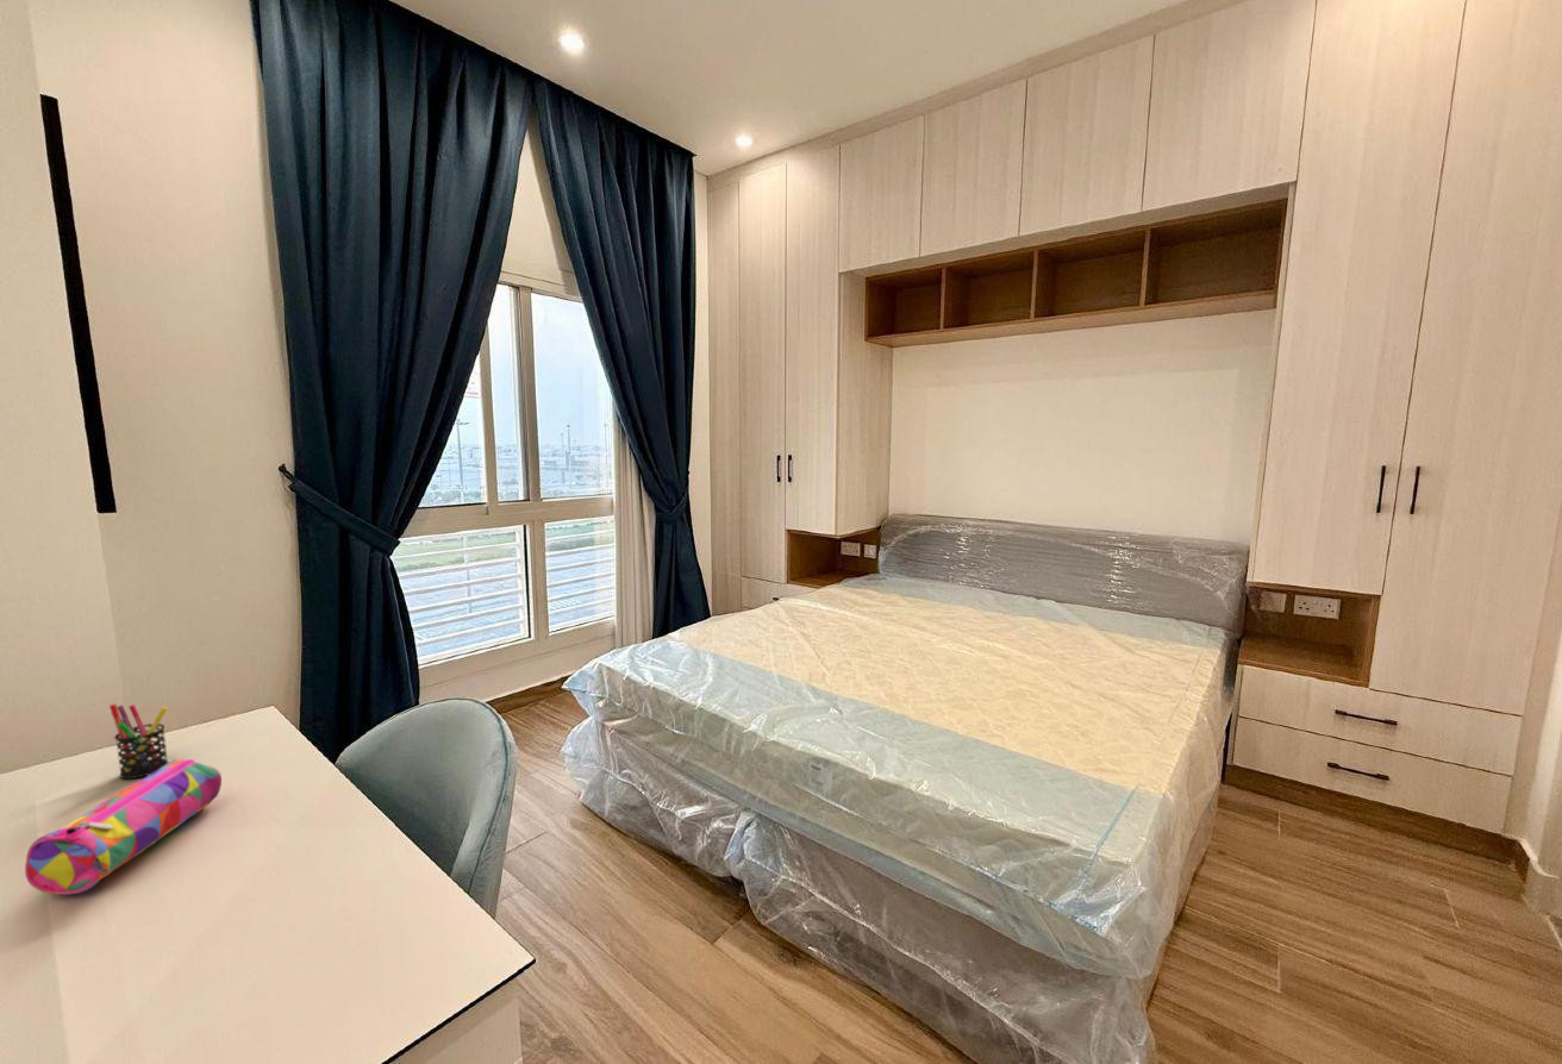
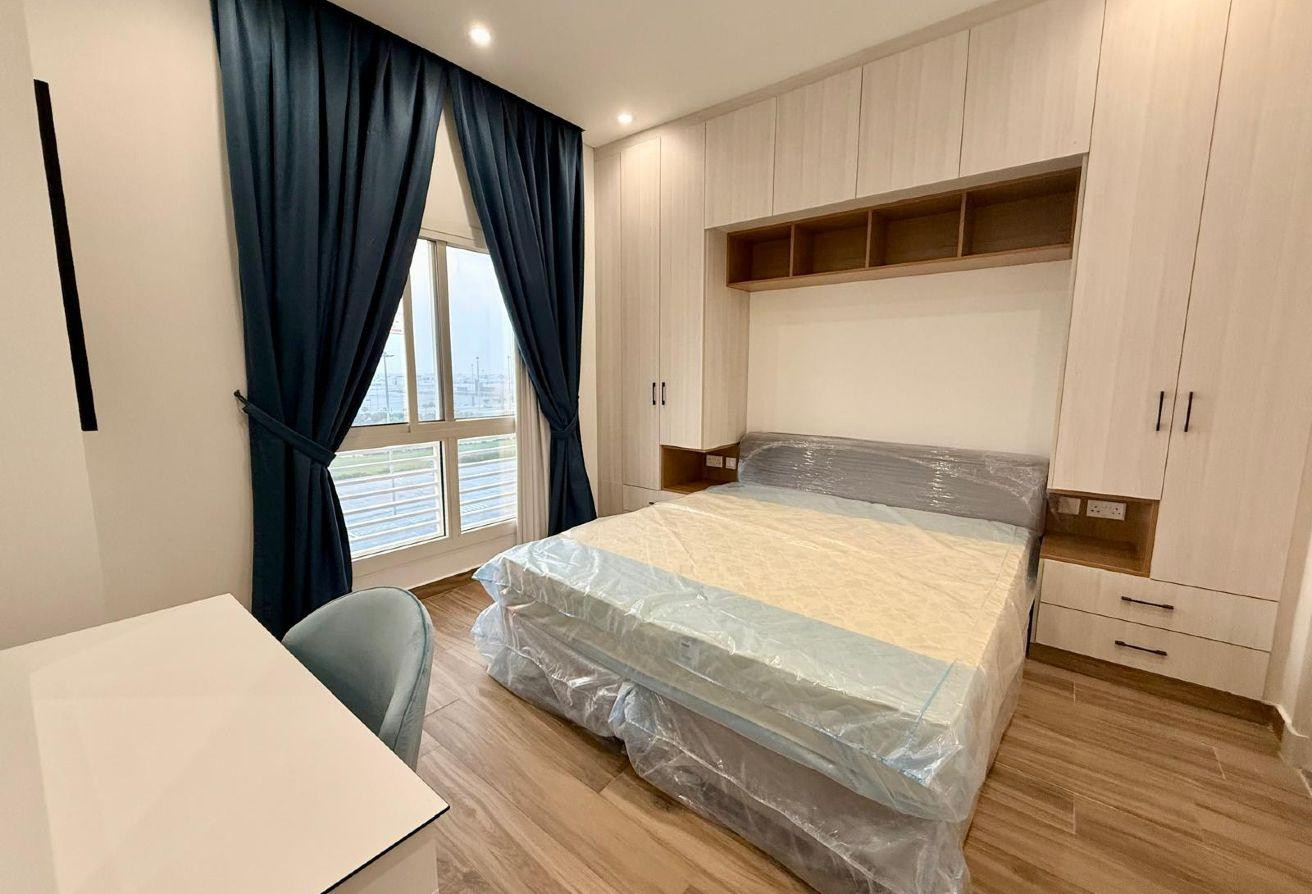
- pencil case (133, 819)
- pen holder (135, 738)
